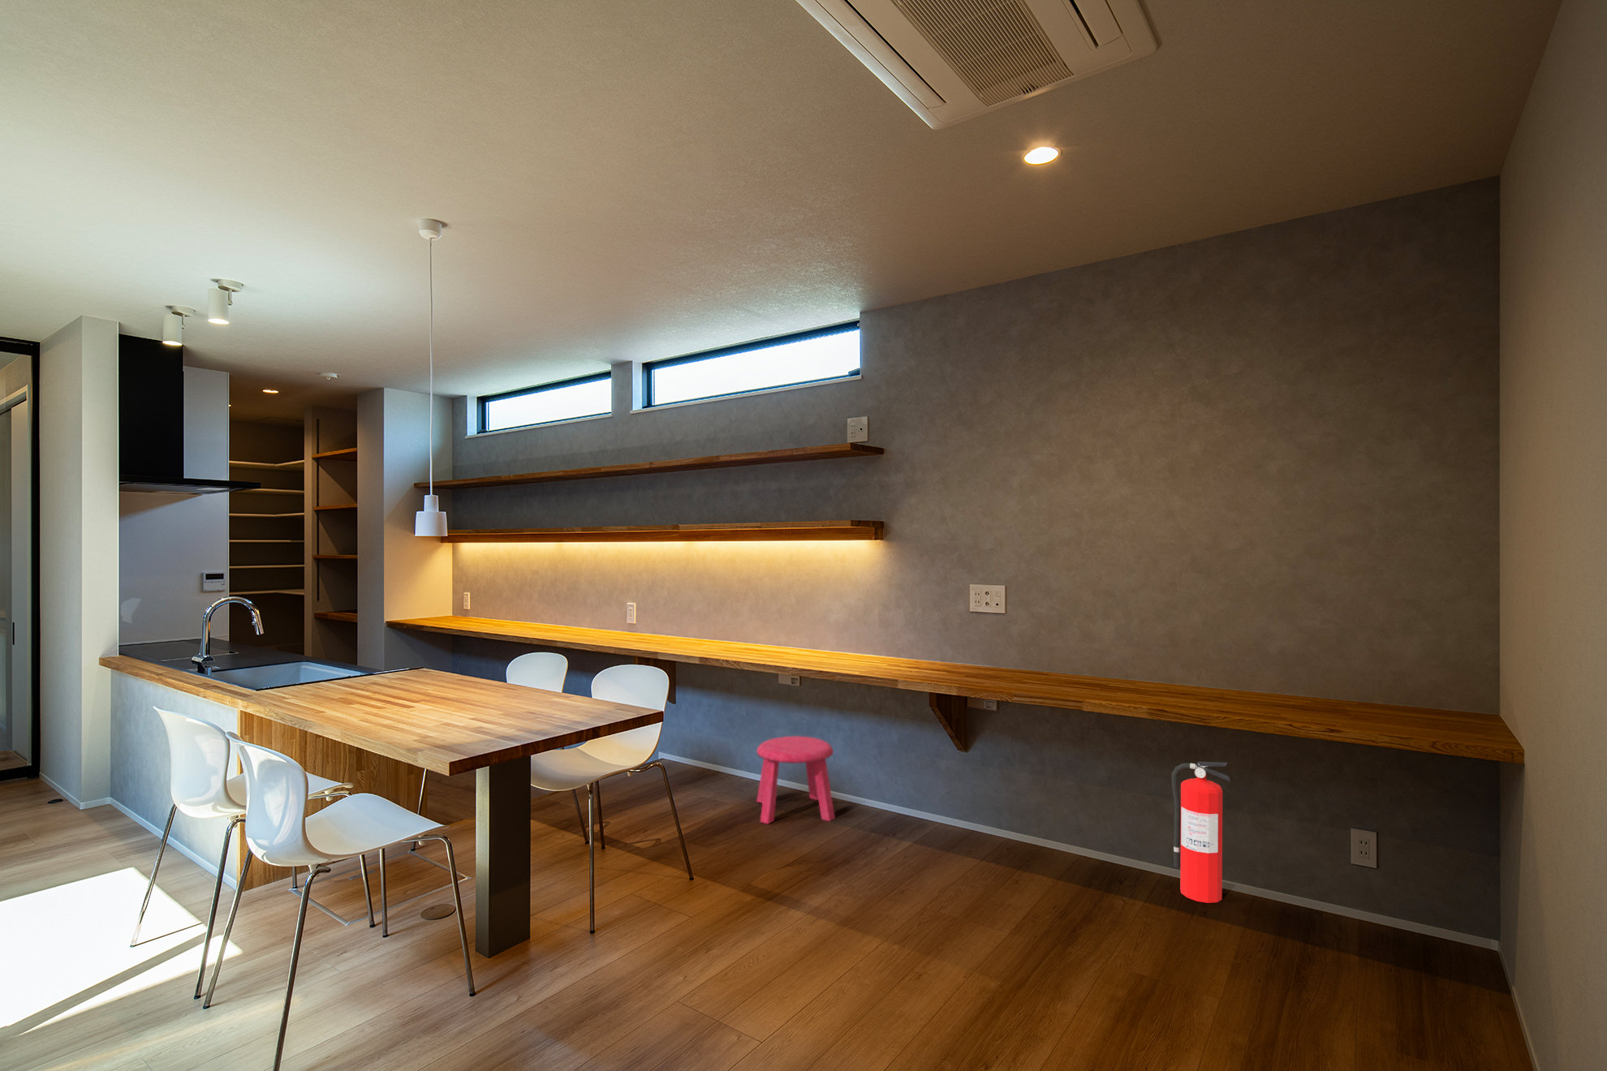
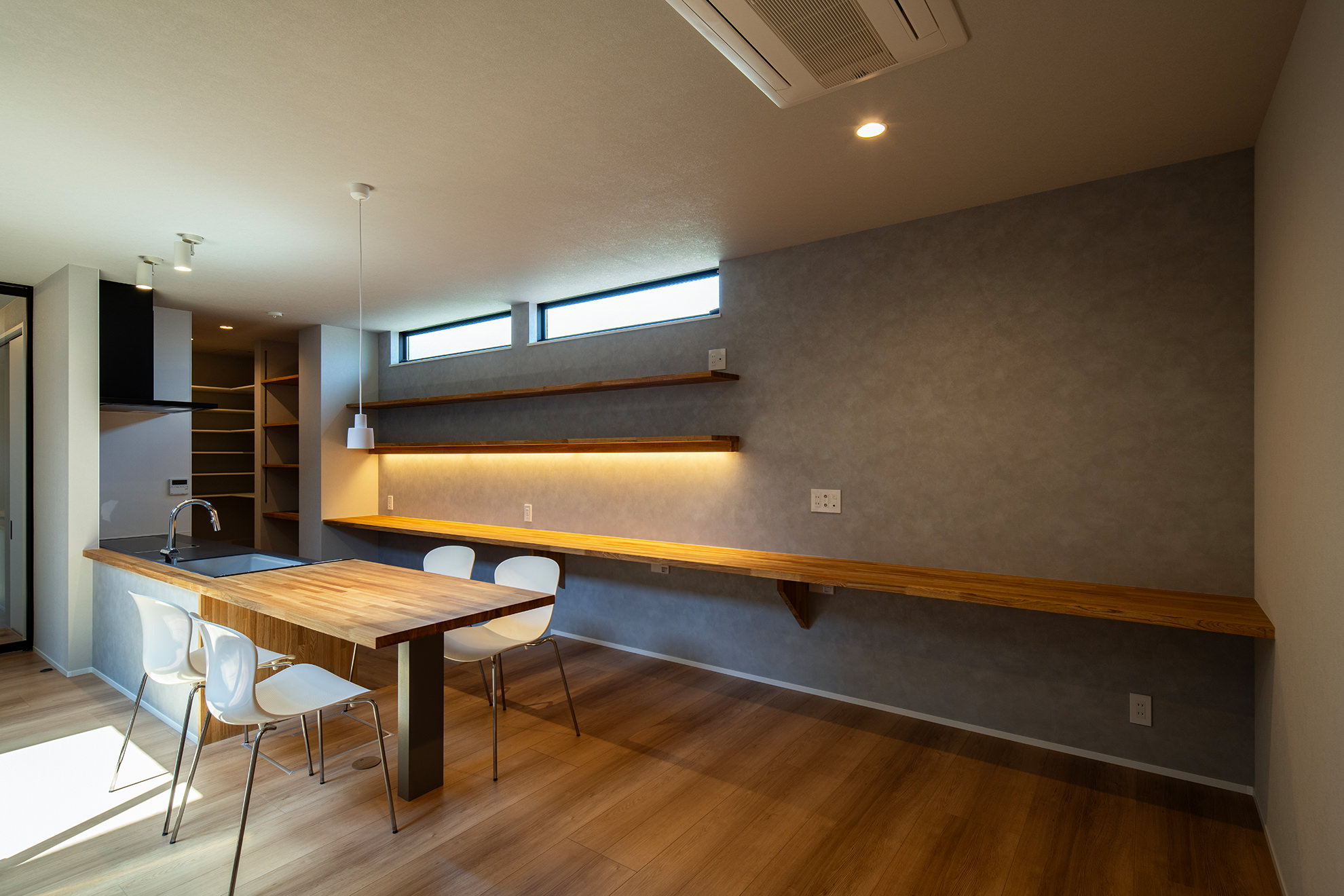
- fire extinguisher (1199, 826)
- stool (807, 776)
